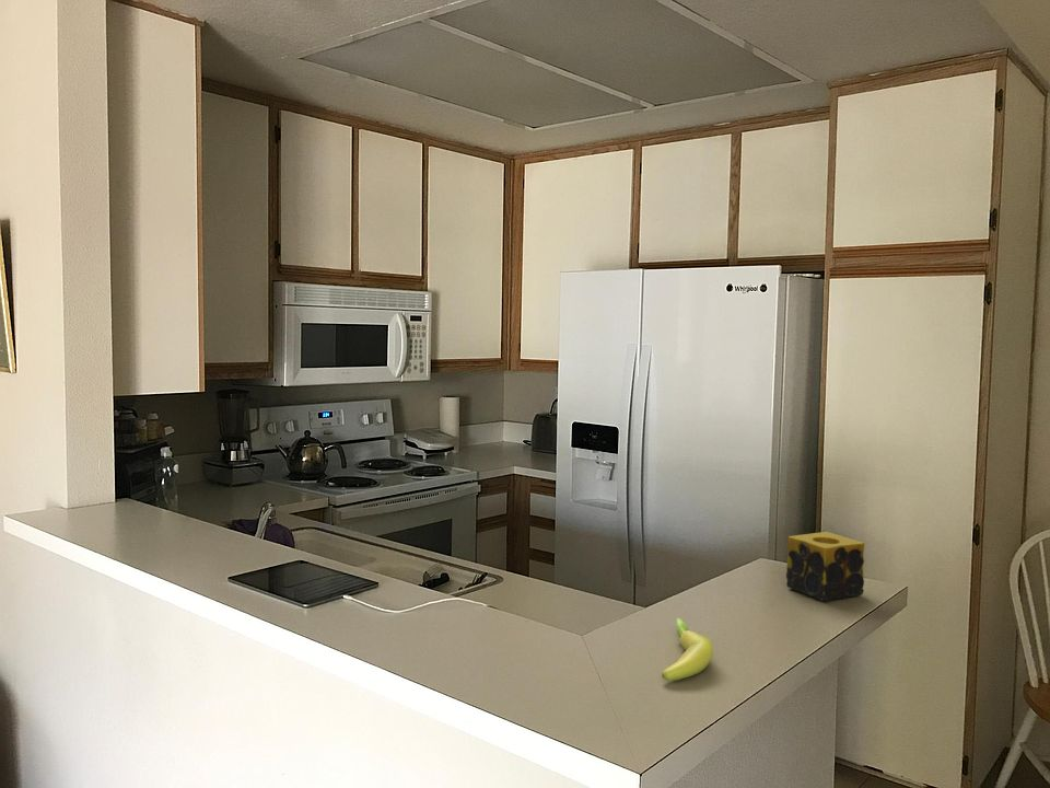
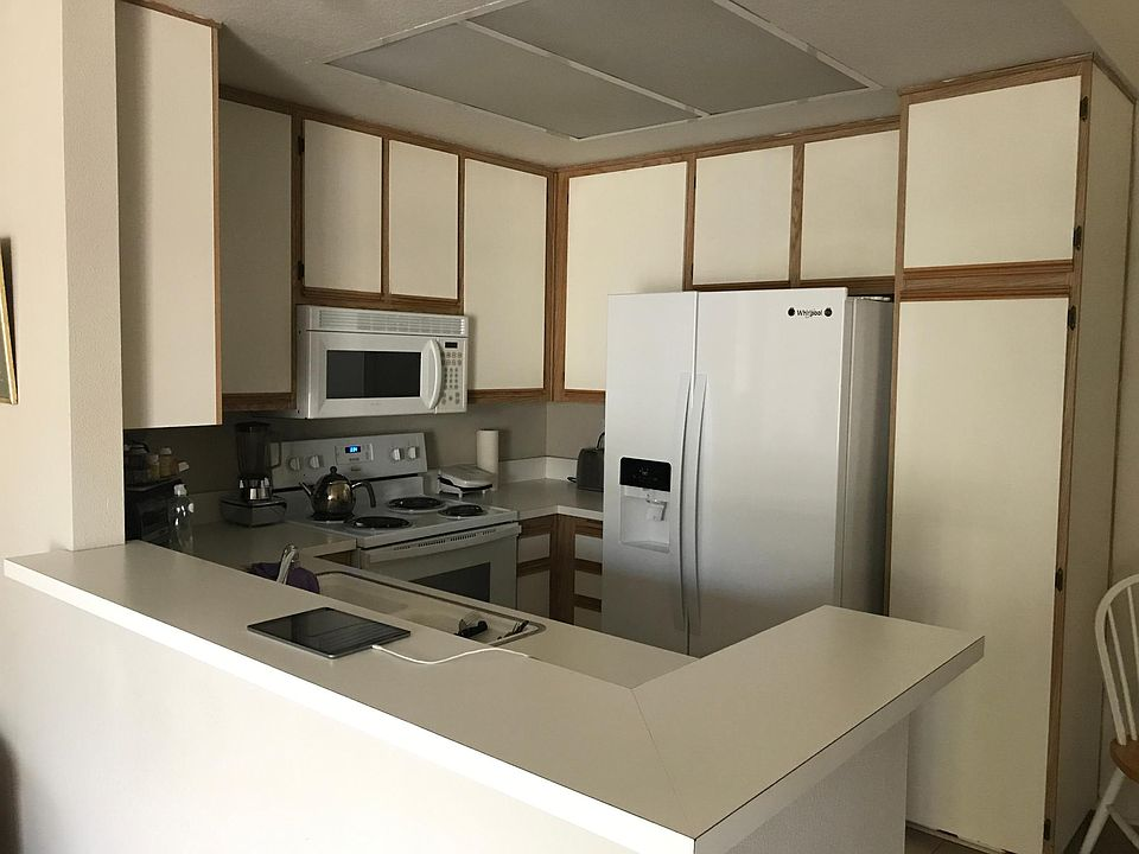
- banana (687, 649)
- candle (825, 565)
